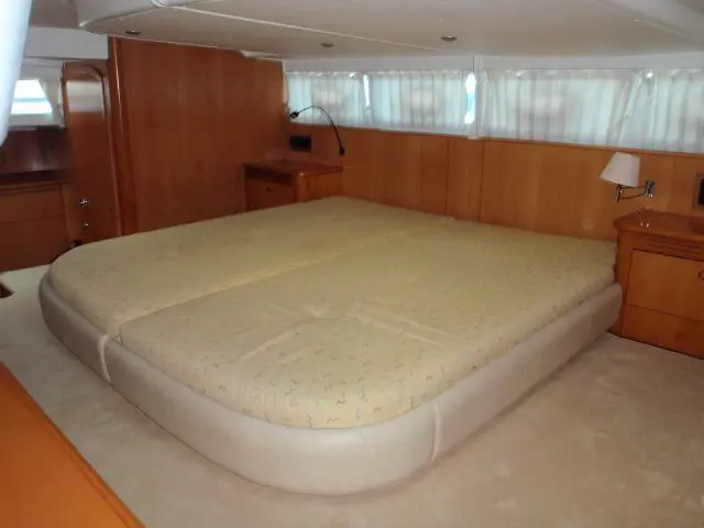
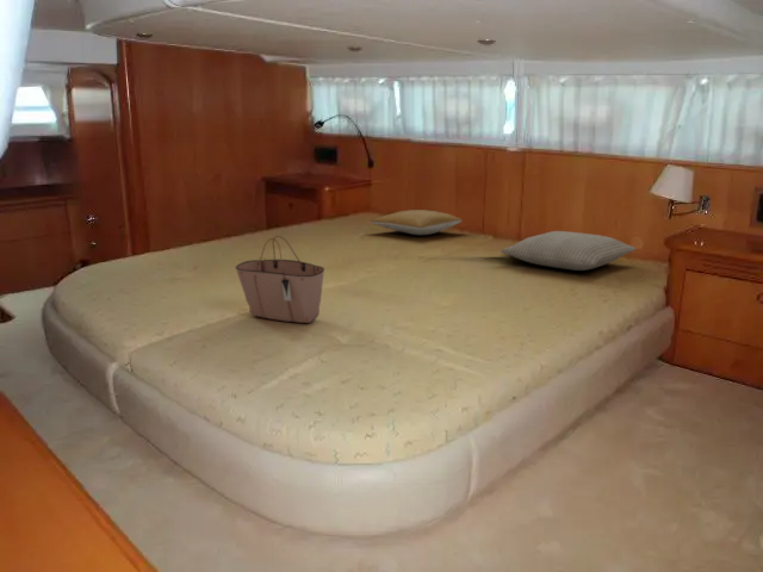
+ pillow (569, 249)
+ pillow (416, 222)
+ tote bag (281, 278)
